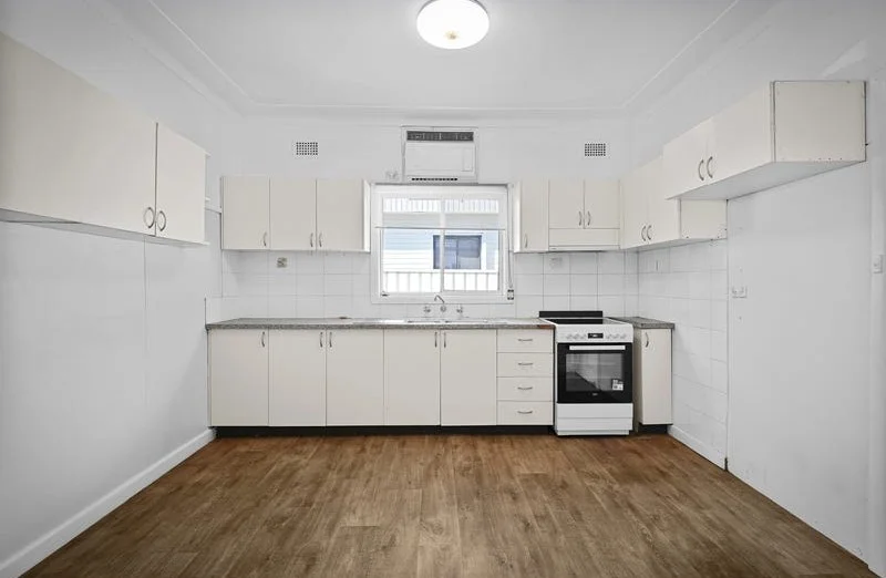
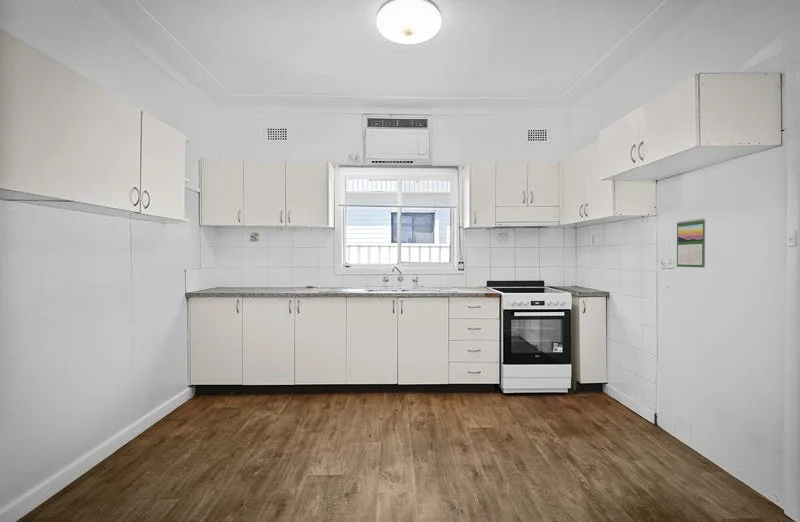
+ calendar (690, 243)
